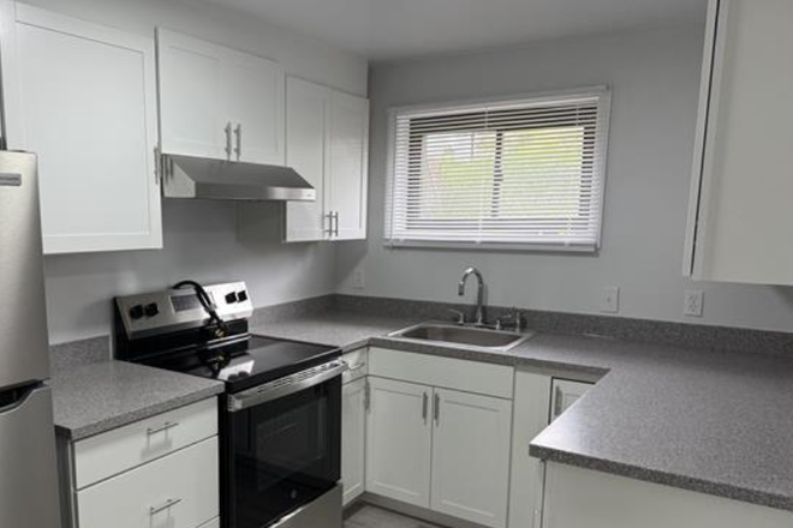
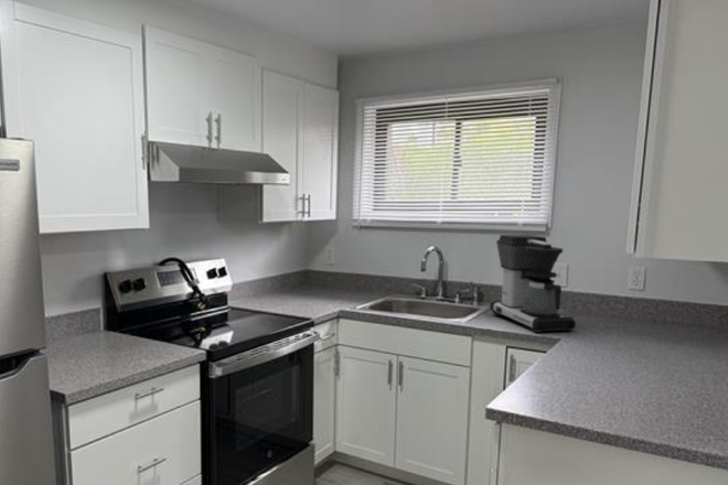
+ coffee maker (532, 280)
